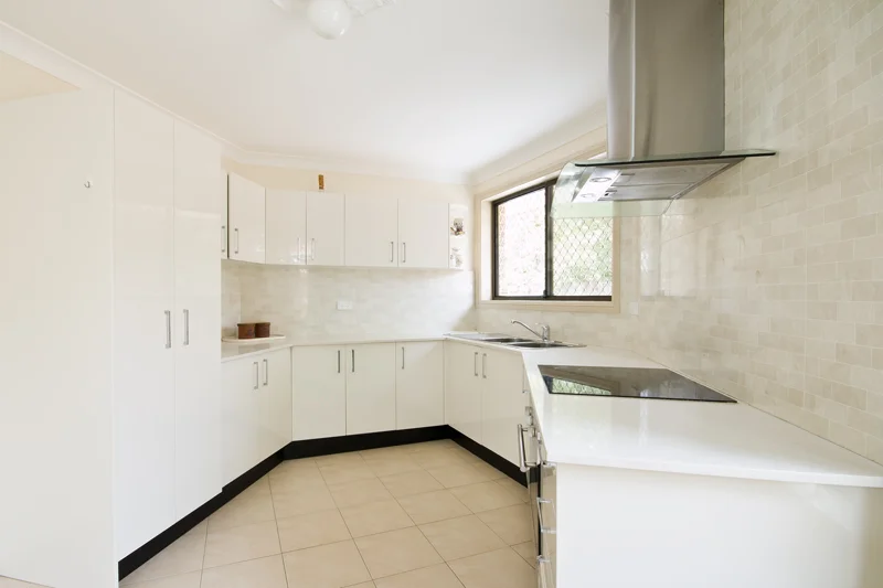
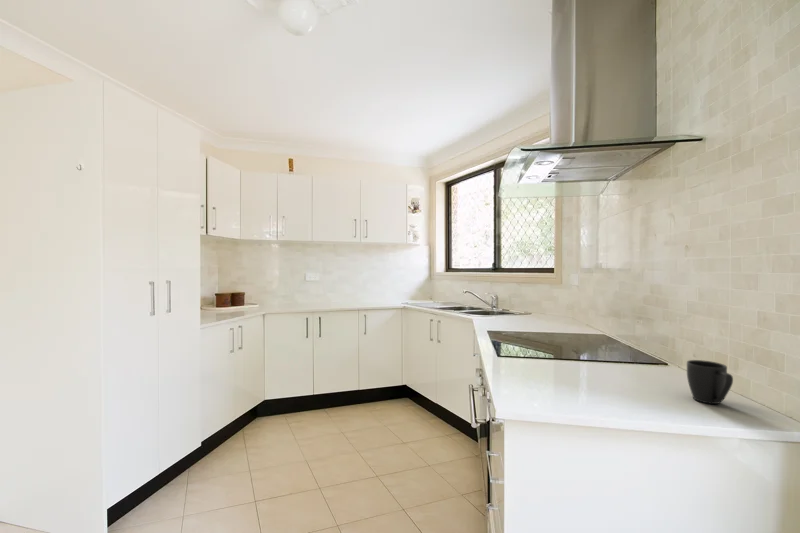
+ mug (711, 384)
